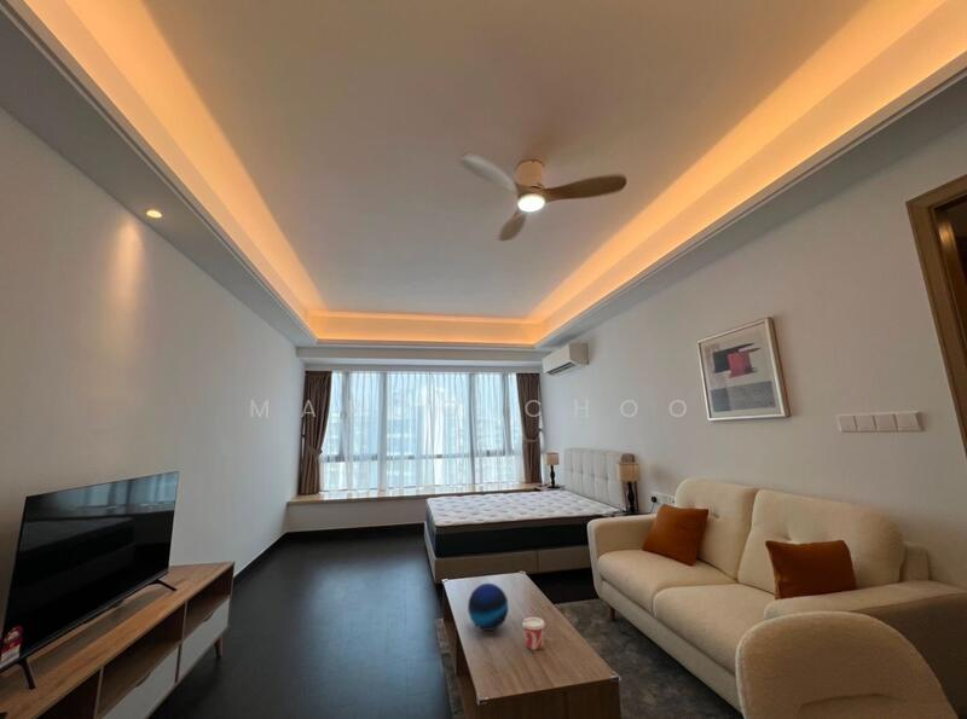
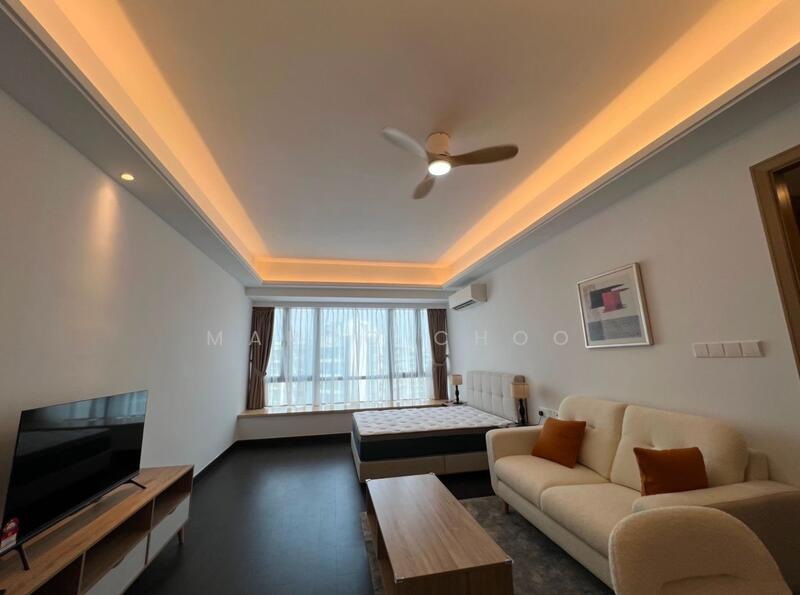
- decorative orb (487, 605)
- cup (533, 633)
